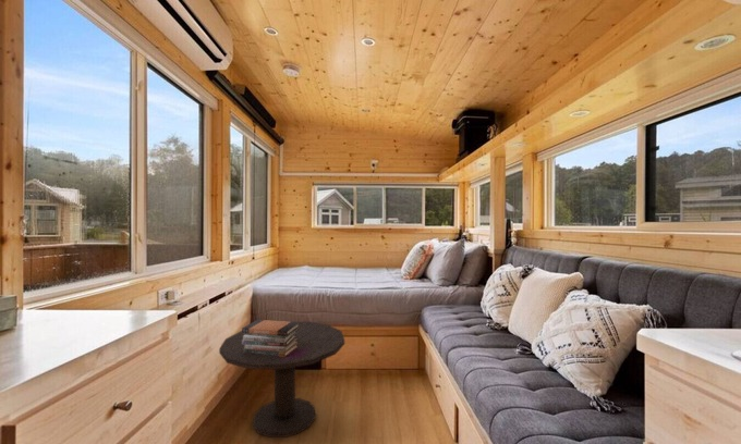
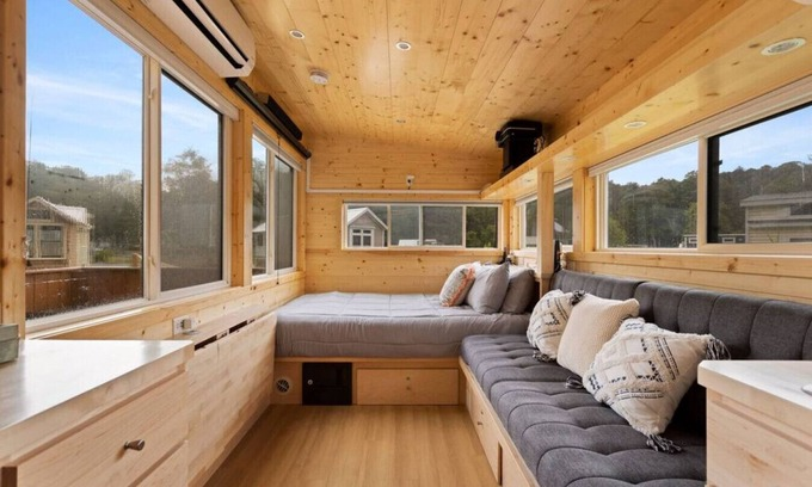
- side table (284, 379)
- book stack (270, 336)
